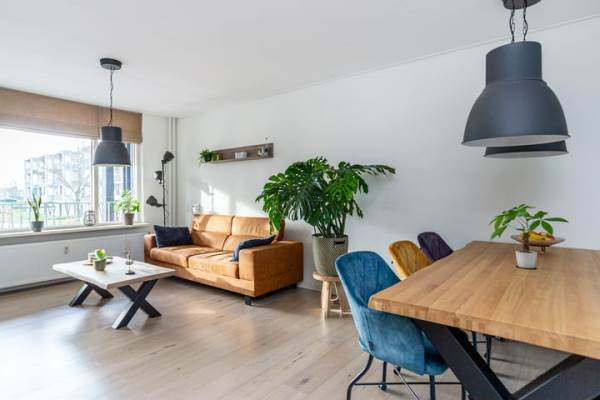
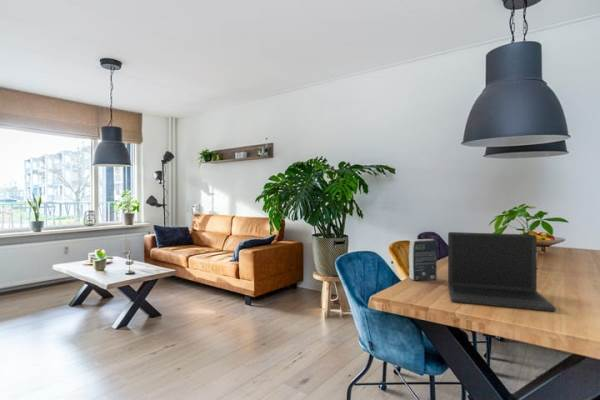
+ book (423, 259)
+ laptop (495, 266)
